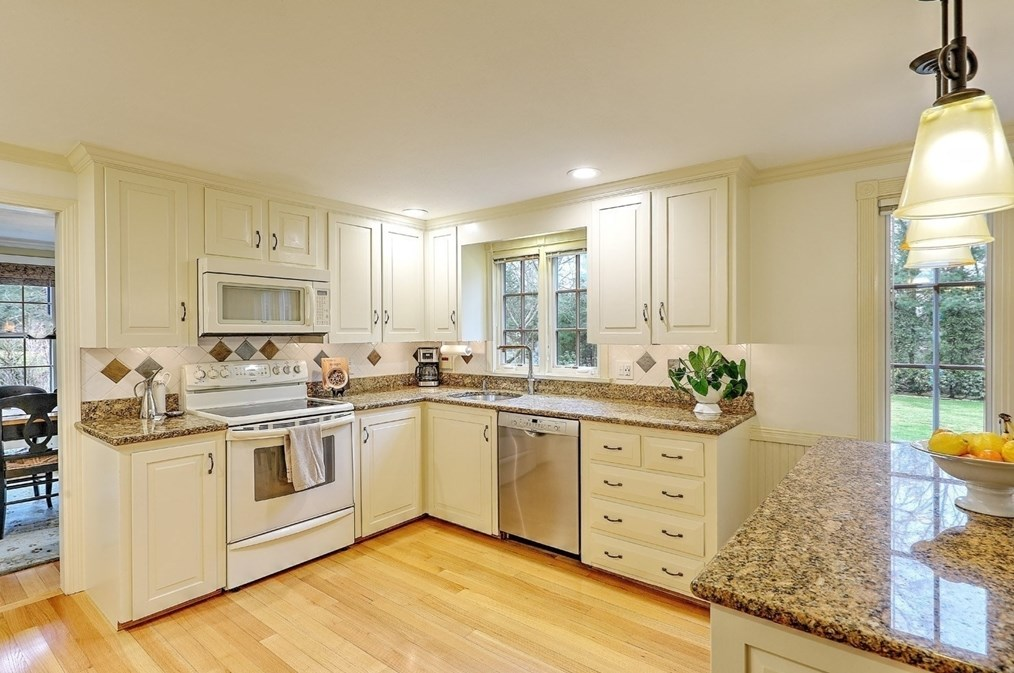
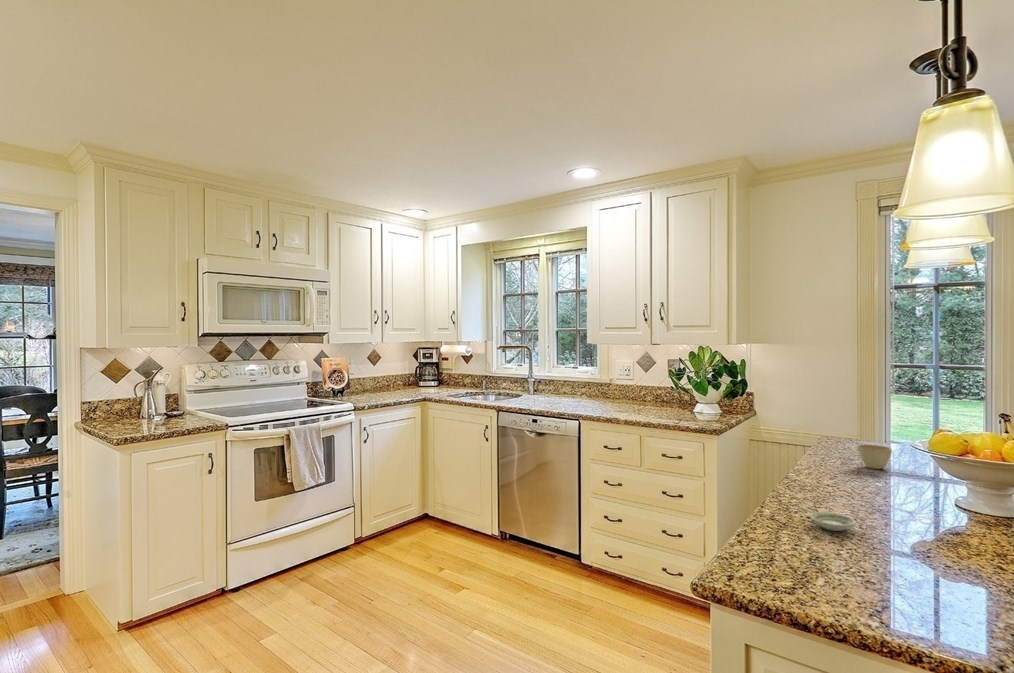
+ flower pot (874, 457)
+ saucer (832, 522)
